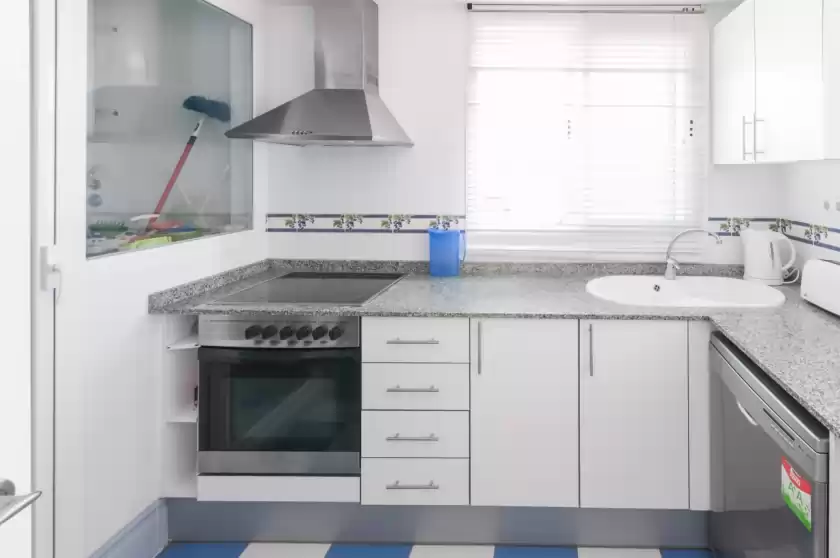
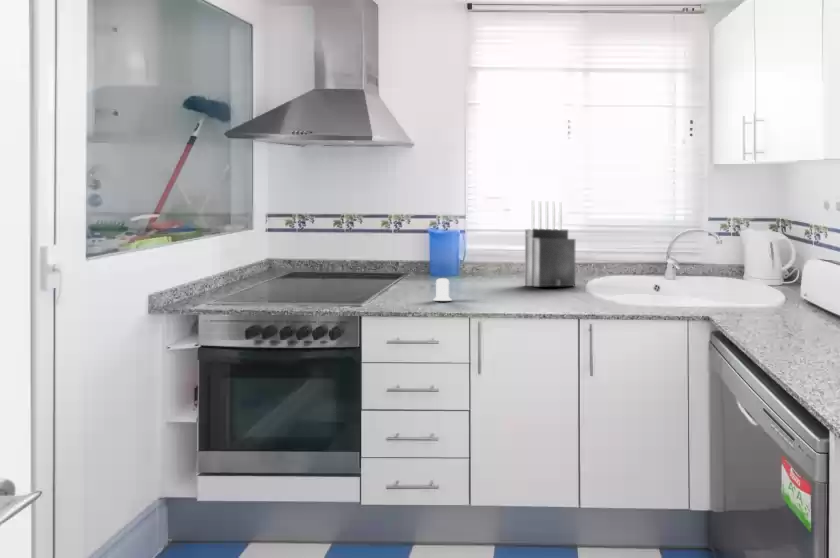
+ knife block (551, 243)
+ salt shaker (442, 289)
